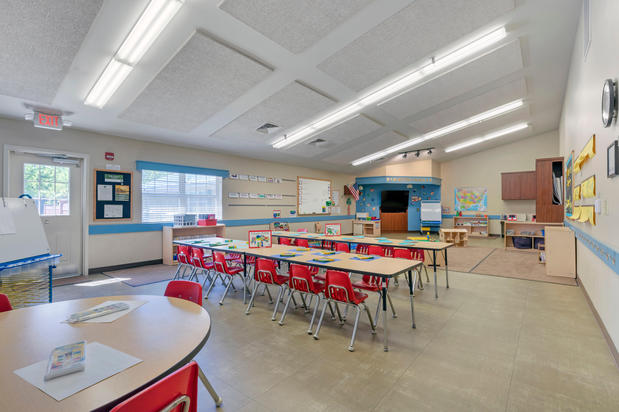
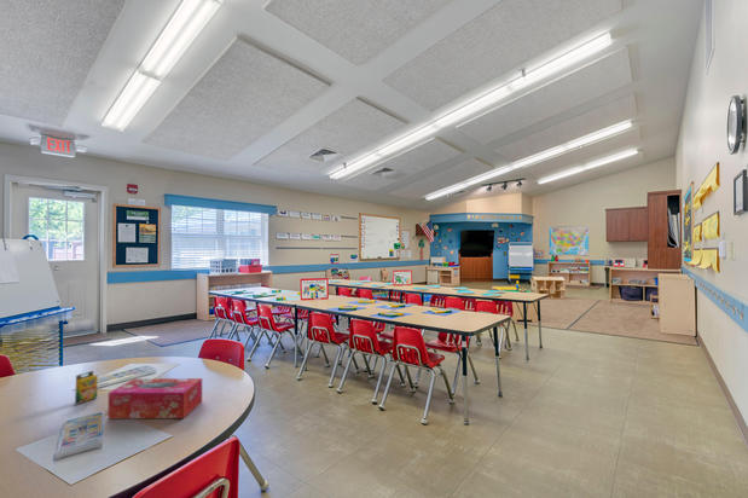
+ crayon box (86, 387)
+ tissue box (157, 396)
